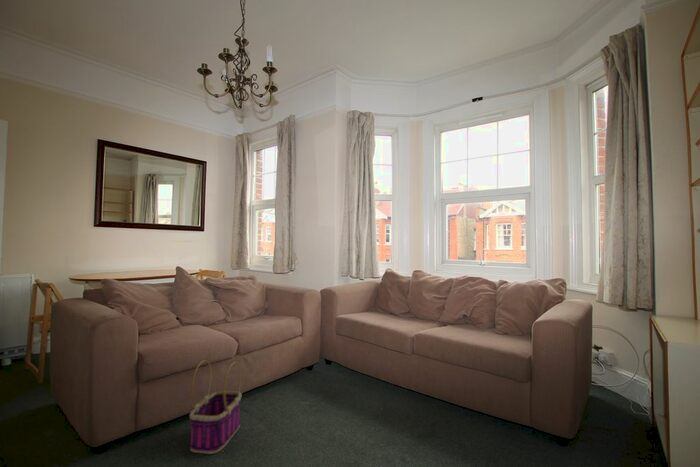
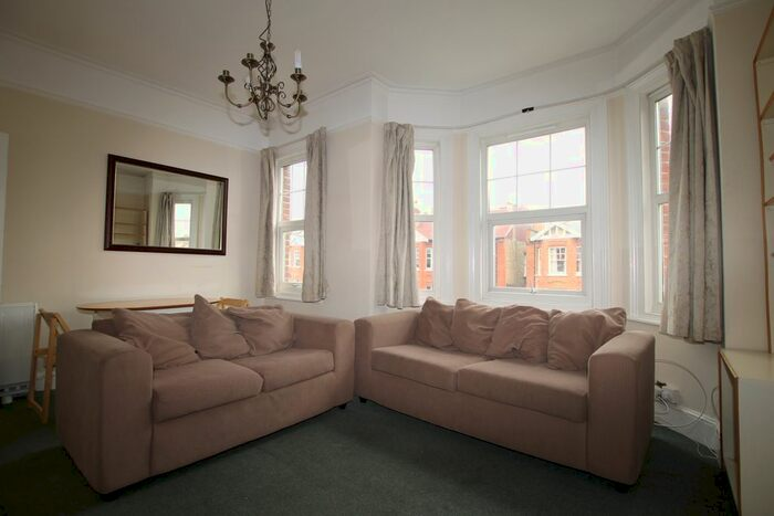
- basket (217, 399)
